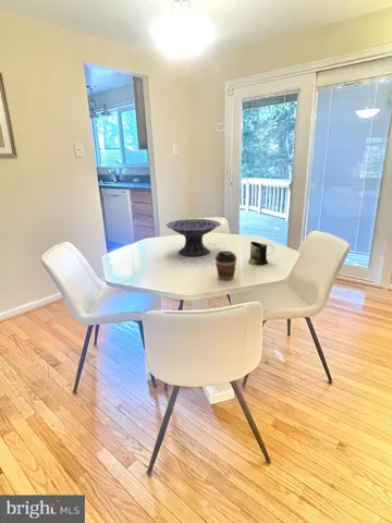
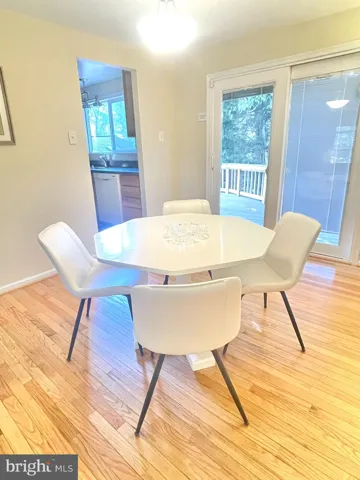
- decorative bowl (194, 238)
- mug (260, 252)
- coffee cup (225, 264)
